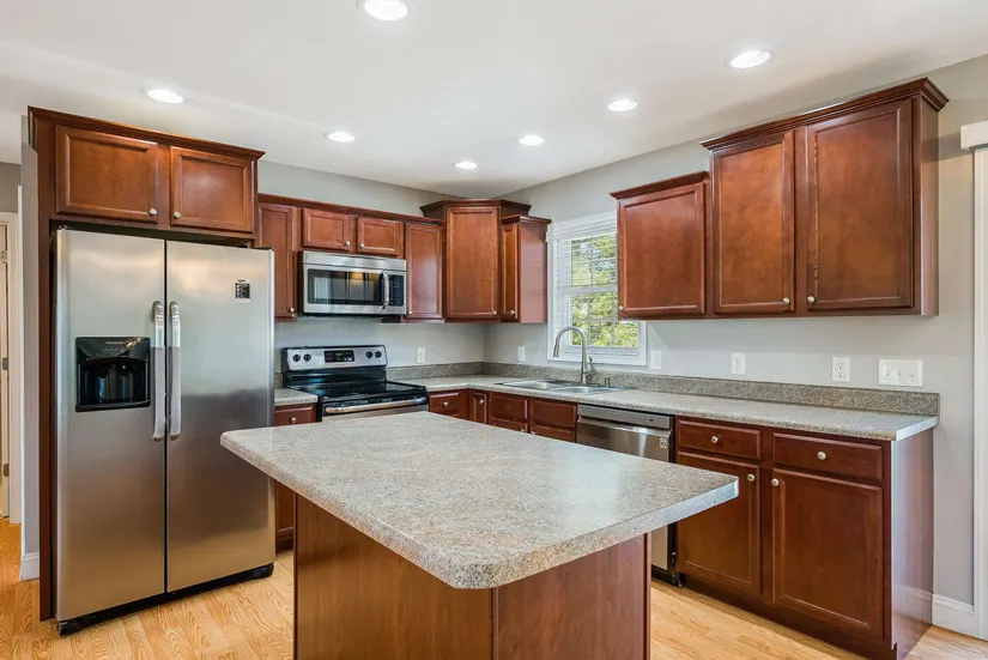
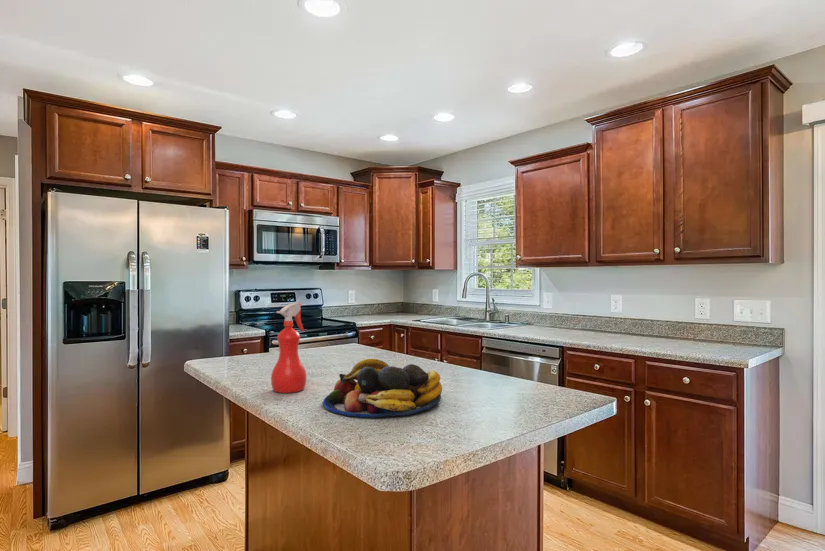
+ fruit bowl (381, 379)
+ spray bottle (291, 346)
